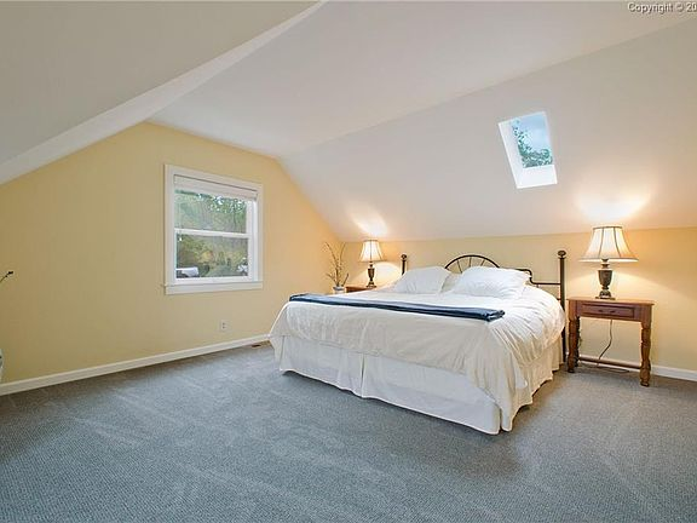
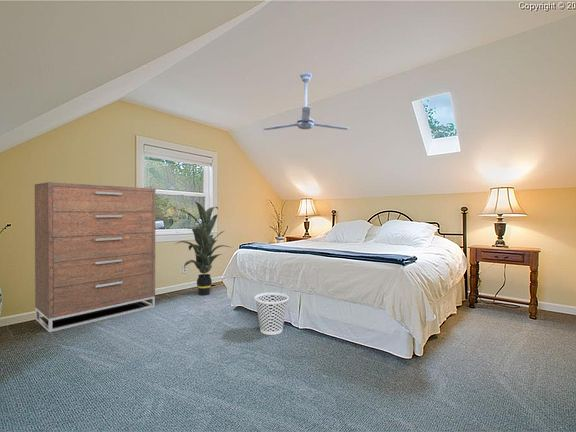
+ ceiling fan (306, 96)
+ indoor plant (200, 247)
+ wastebasket (271, 313)
+ dresser (99, 250)
